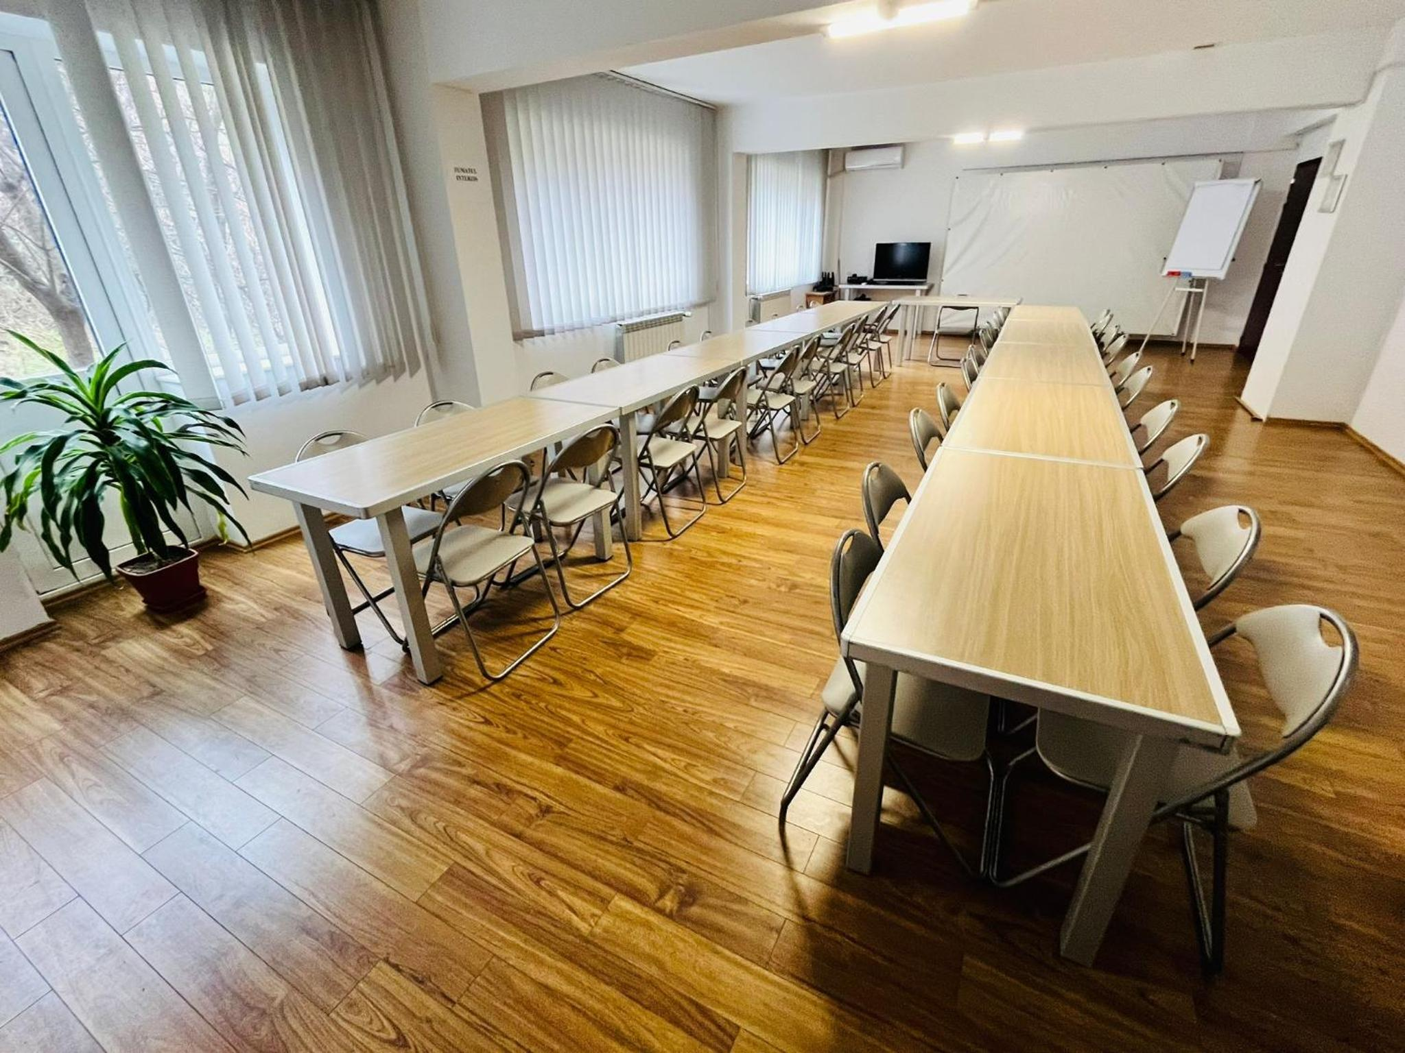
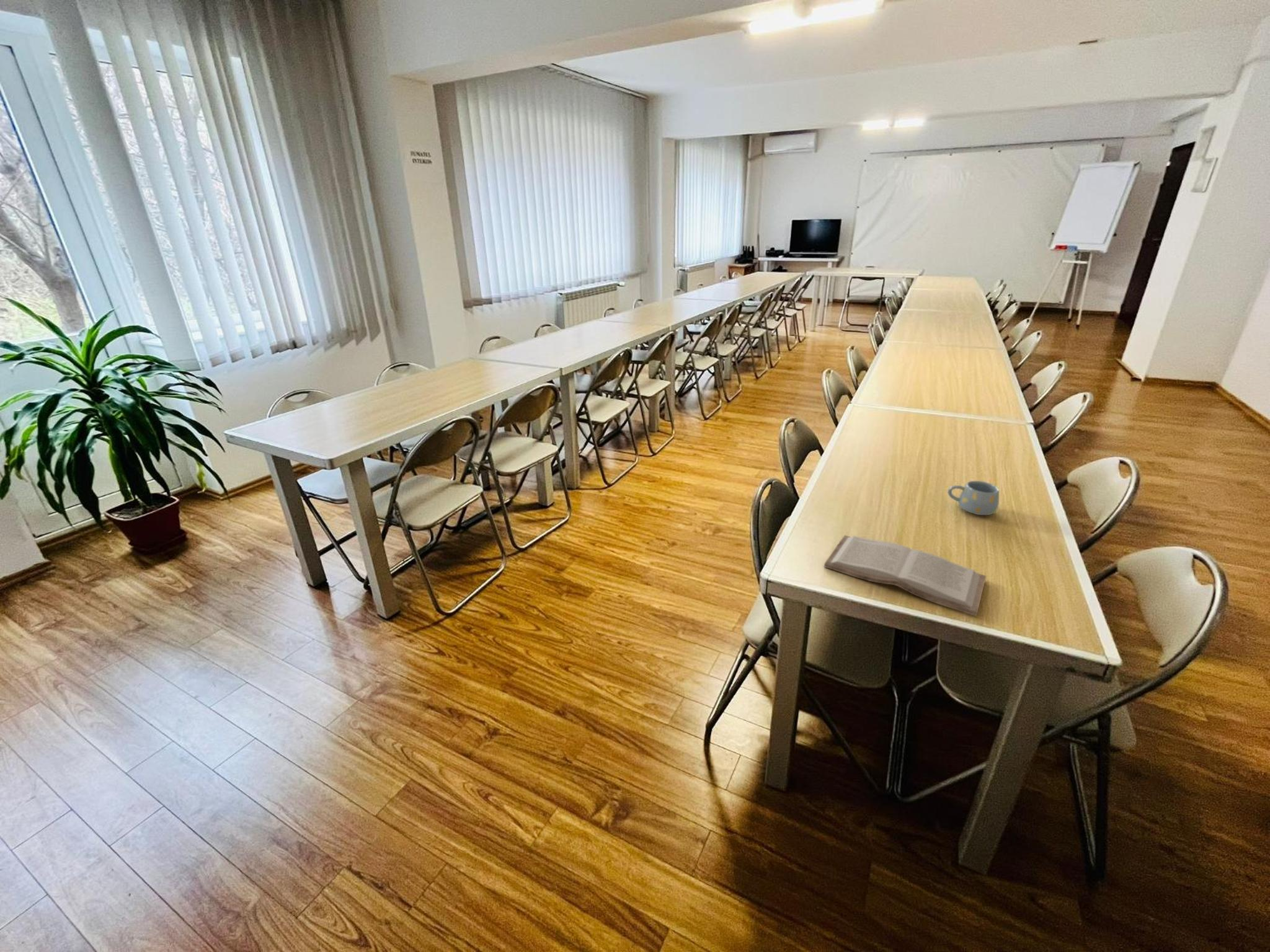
+ book (904, 567)
+ mug (972, 497)
